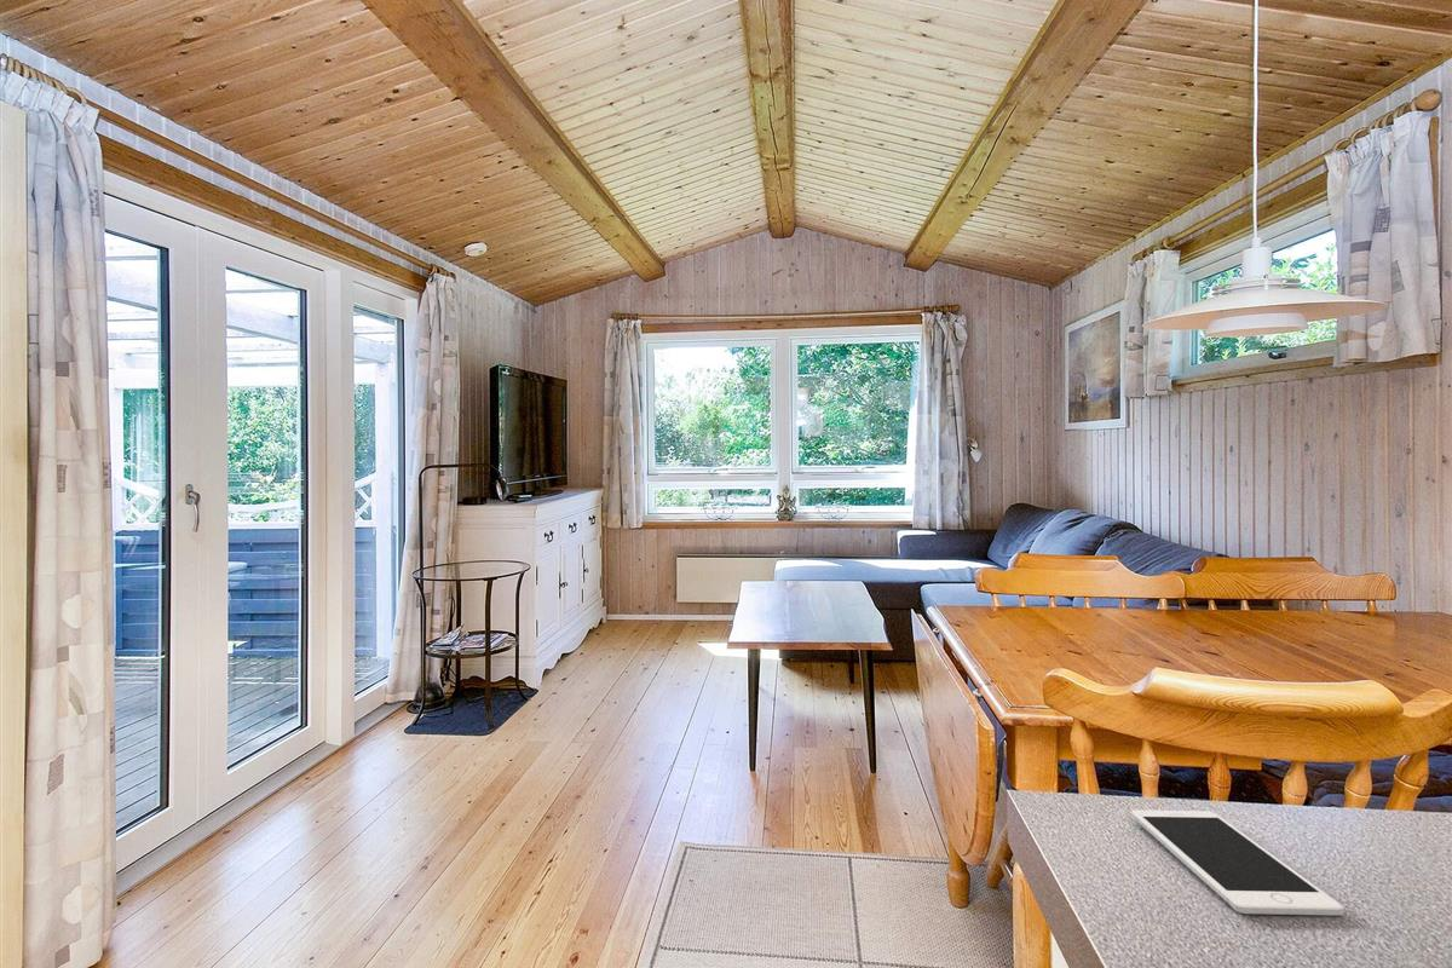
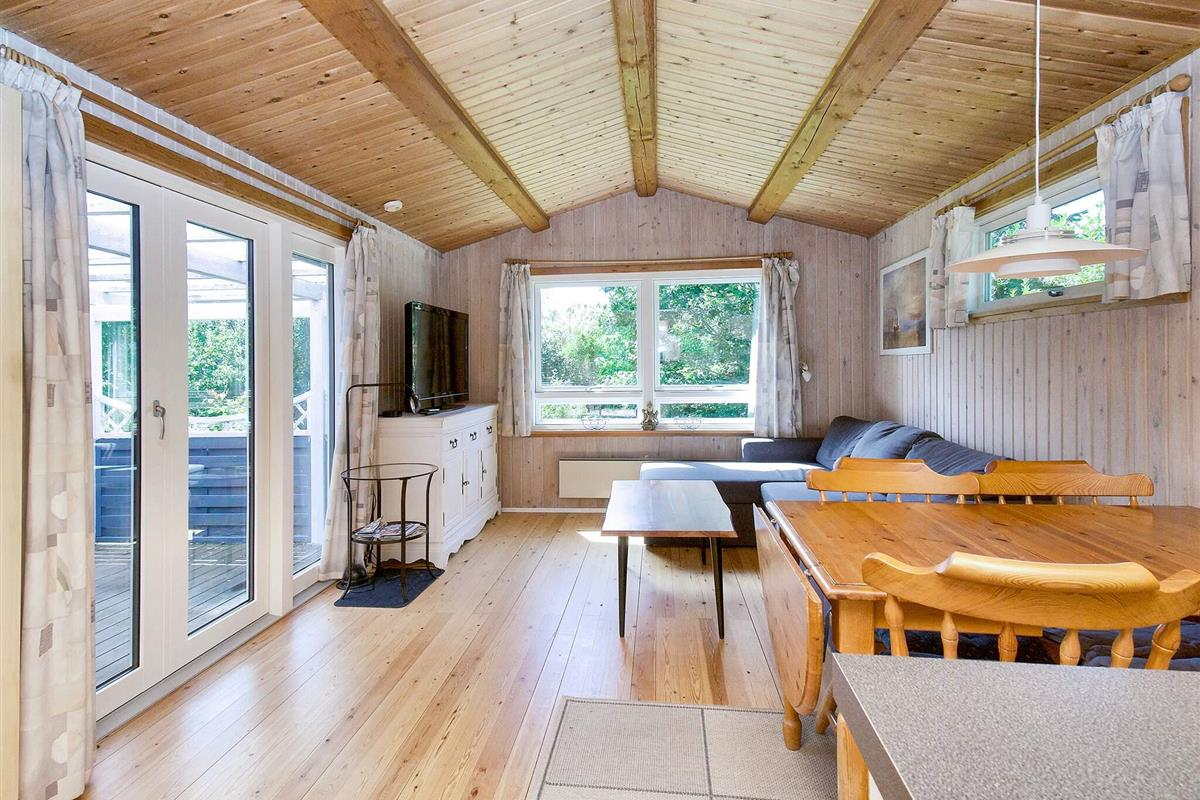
- cell phone (1223, 855)
